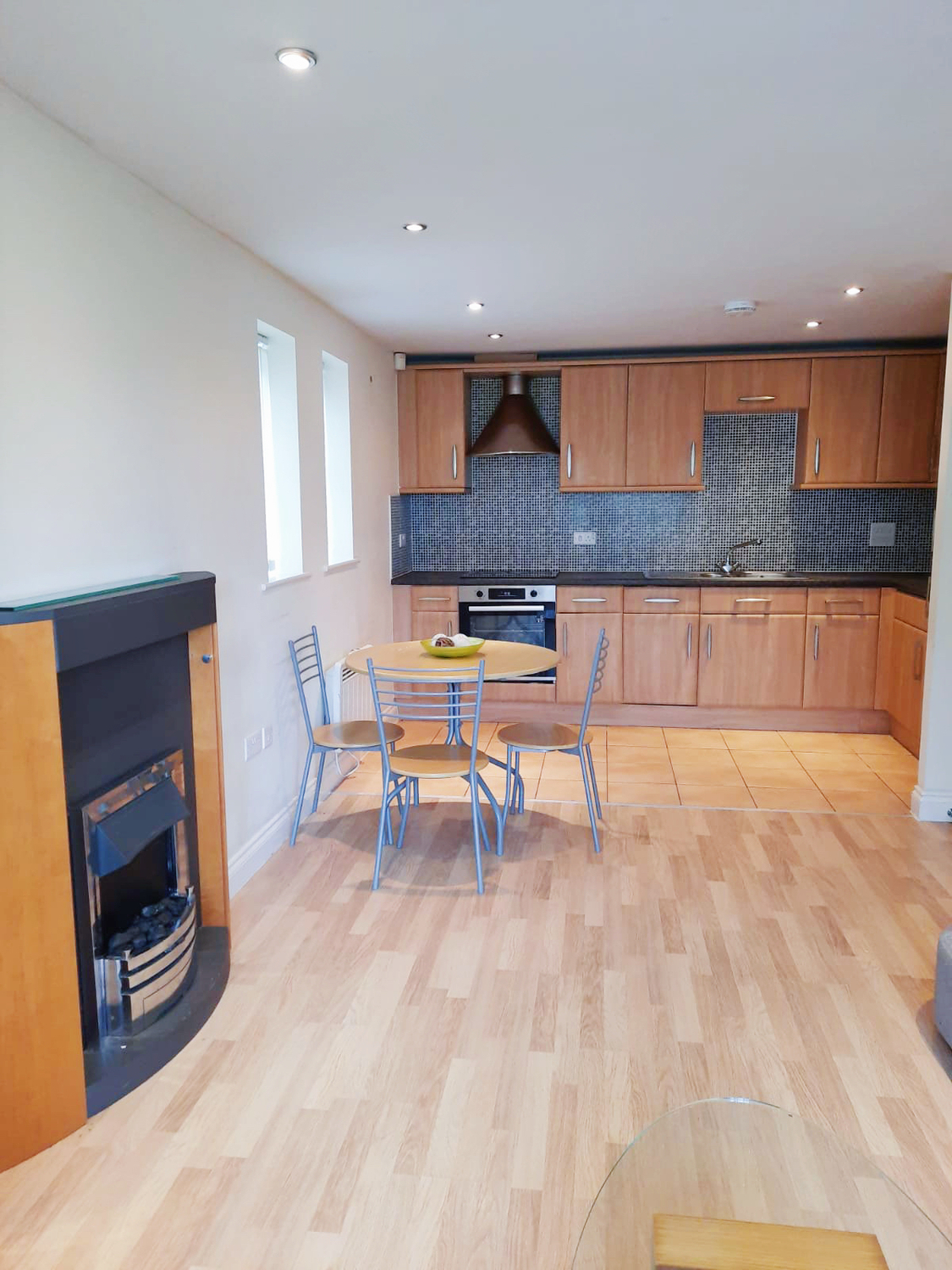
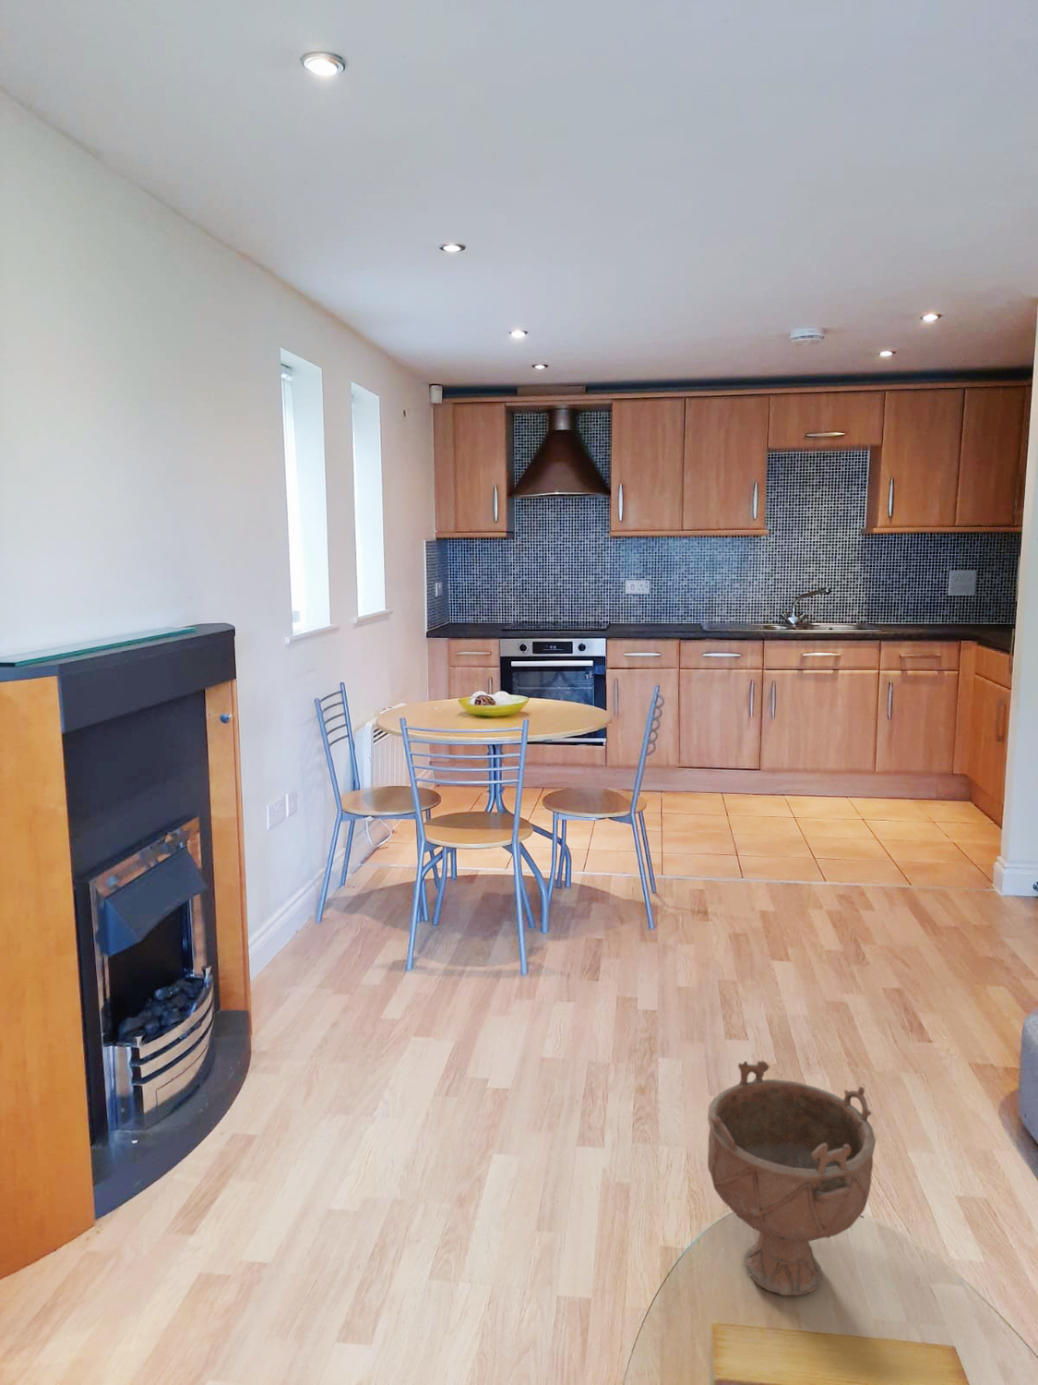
+ decorative bowl (785, 1185)
